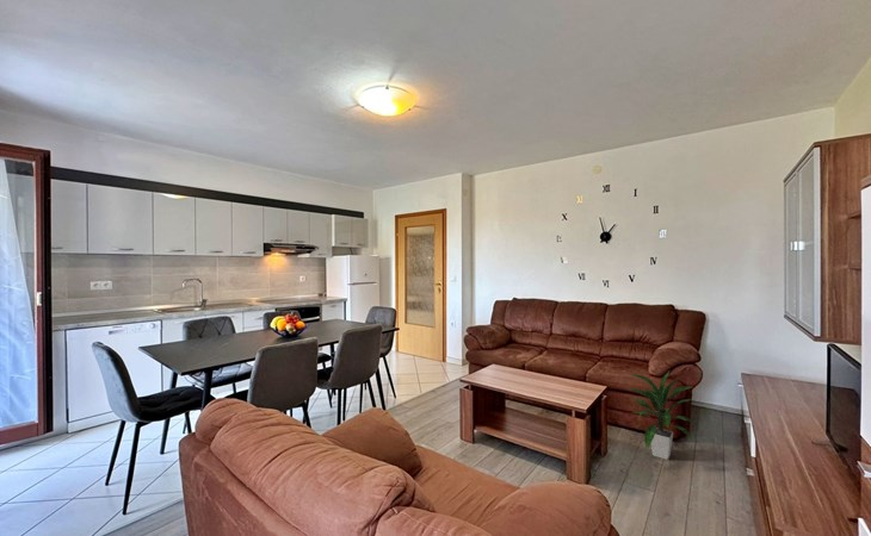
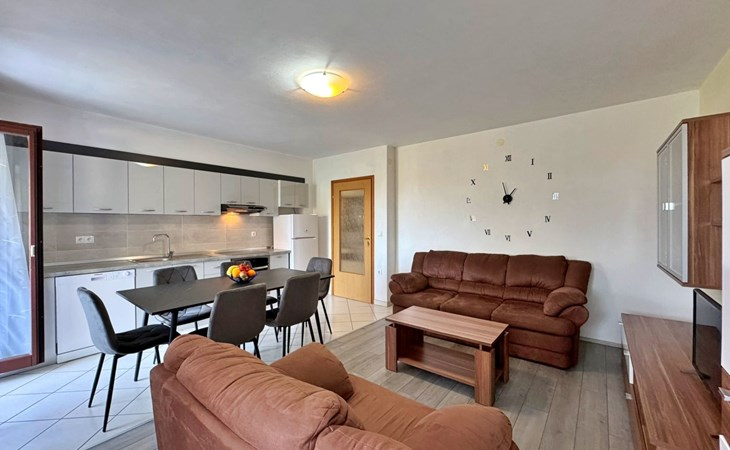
- indoor plant (659, 412)
